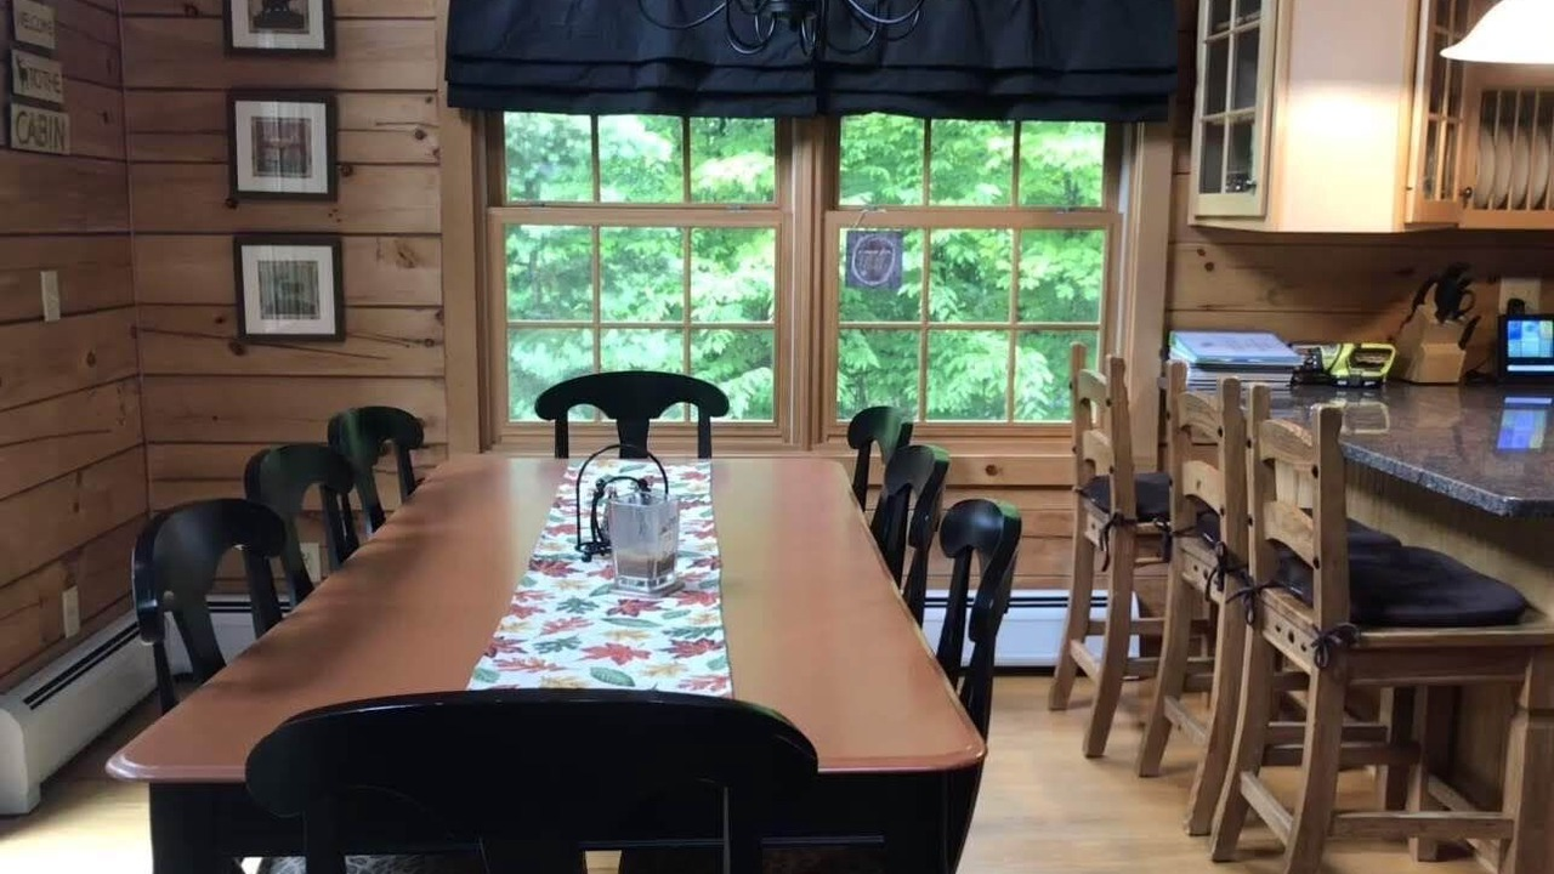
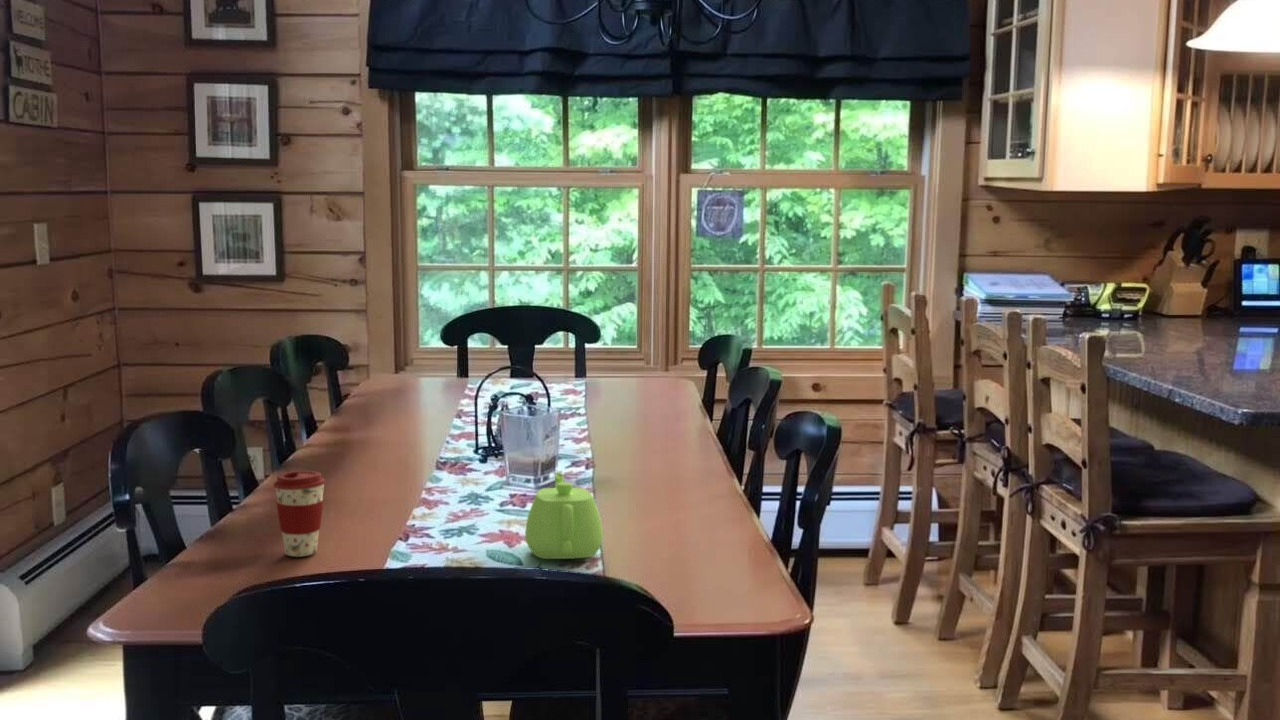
+ coffee cup (300, 513)
+ teapot (563, 515)
